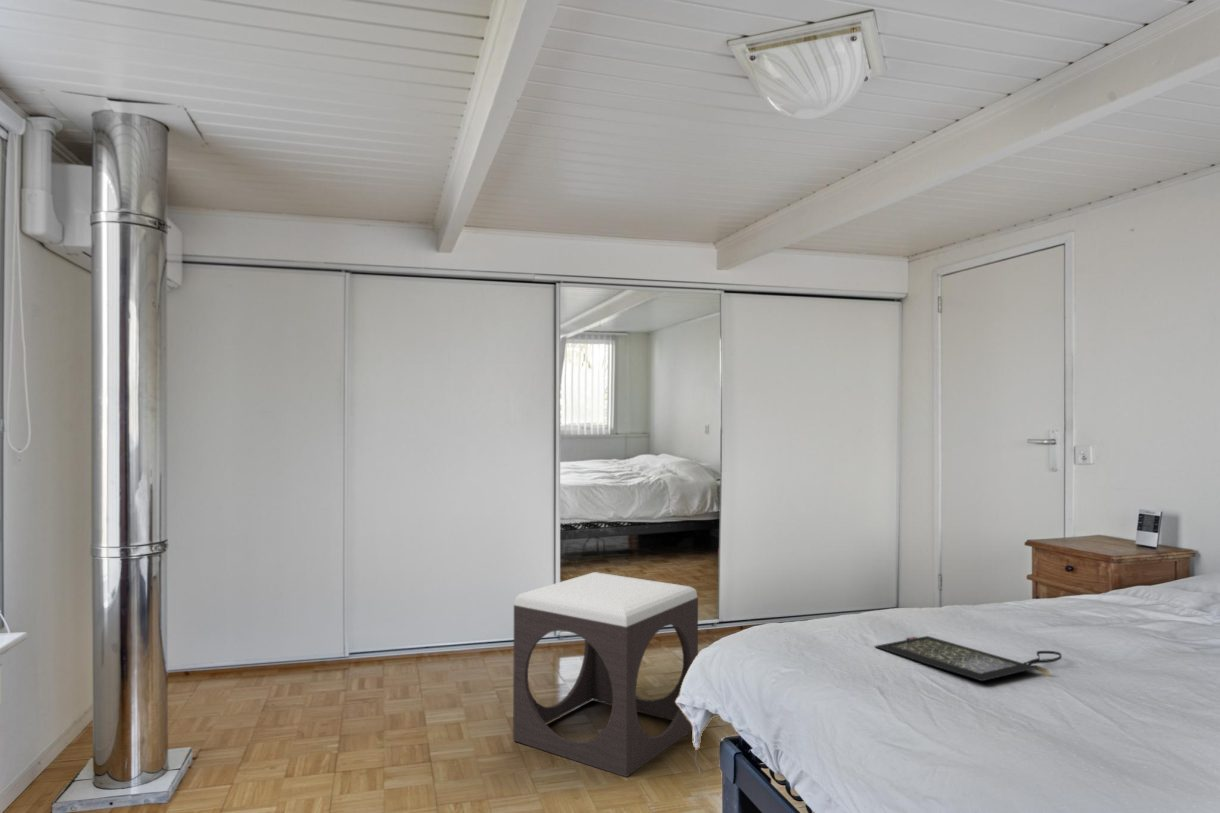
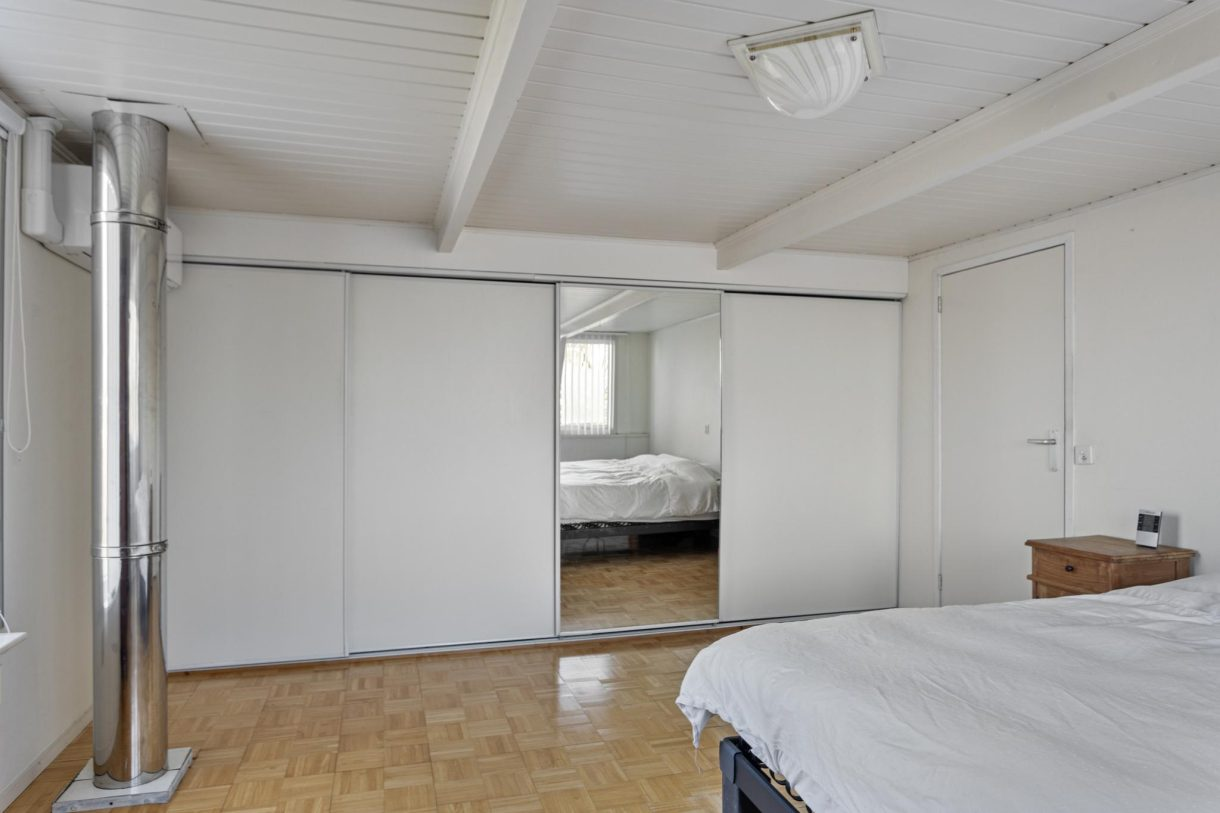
- clutch bag (960, 657)
- footstool (607, 660)
